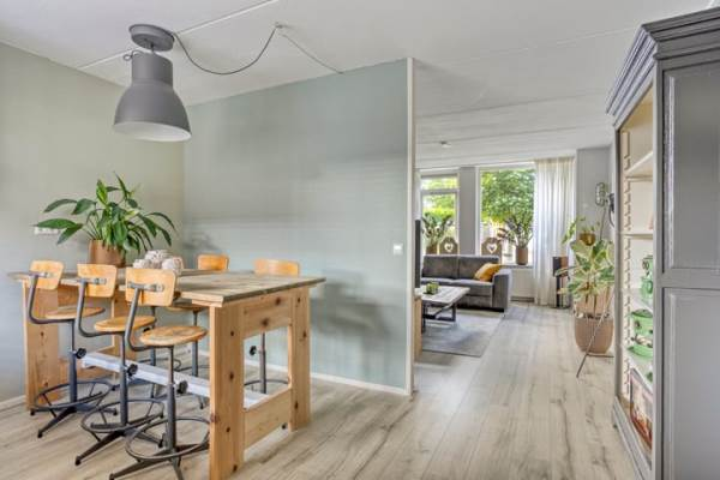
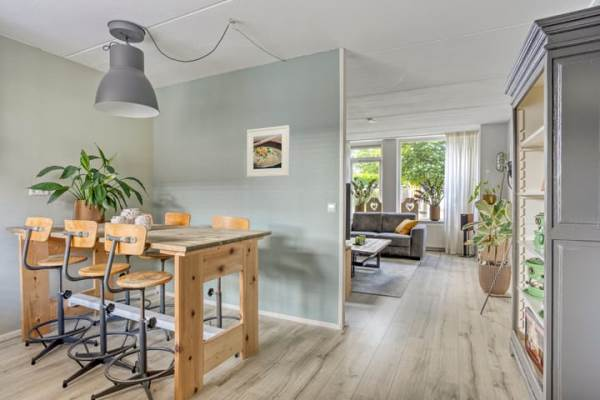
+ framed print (267, 152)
